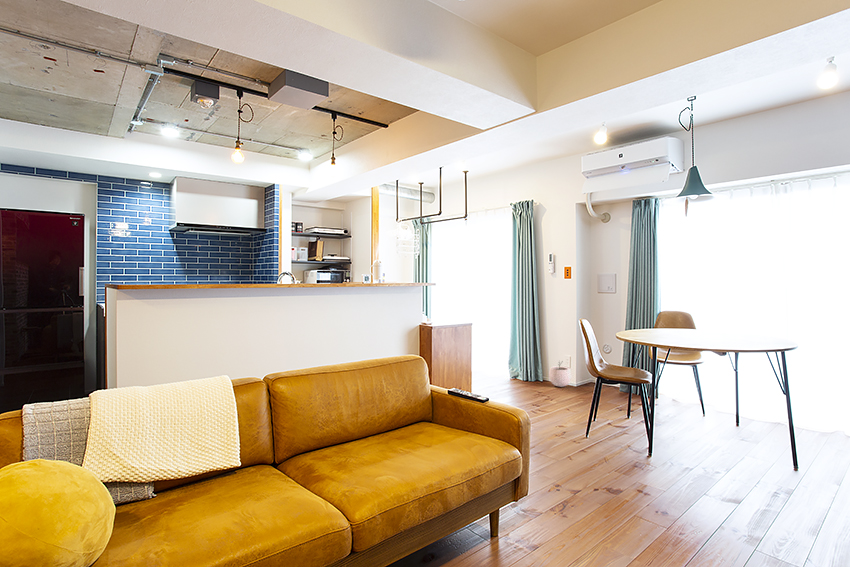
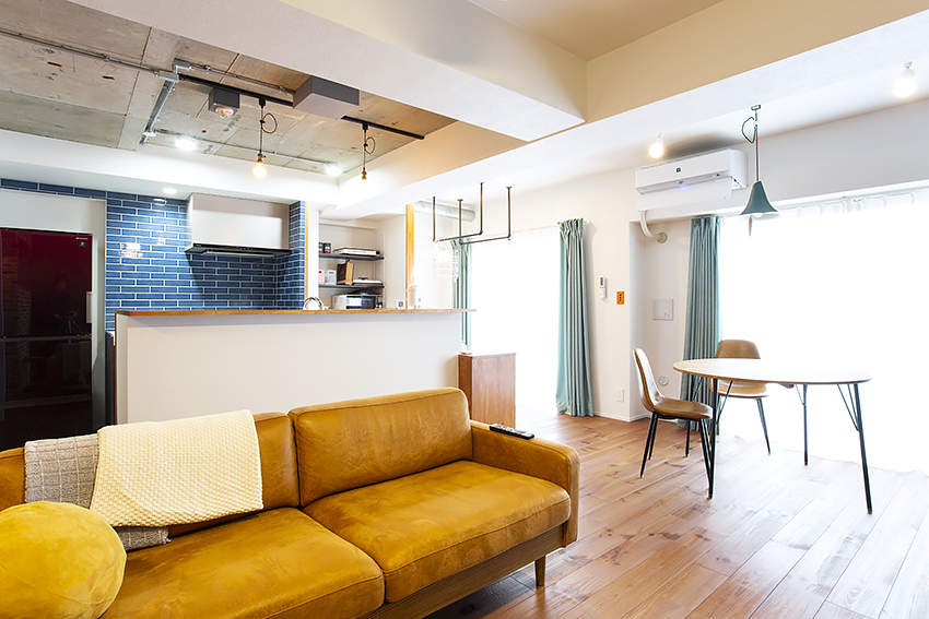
- plant pot (560, 373)
